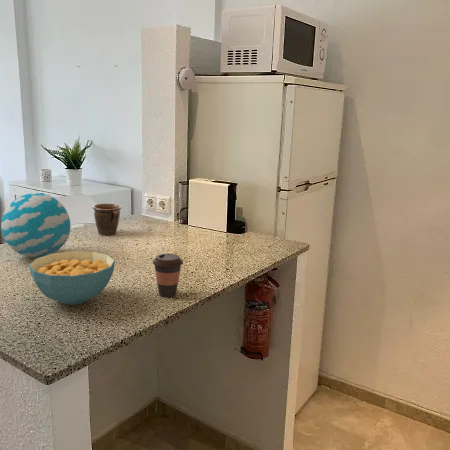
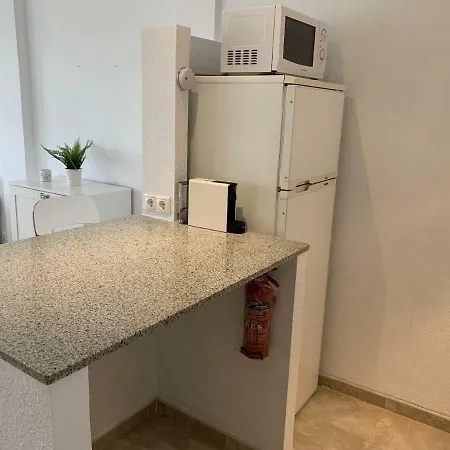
- mug (108, 220)
- coffee cup (167, 275)
- decorative ball (36, 225)
- cereal bowl (73, 281)
